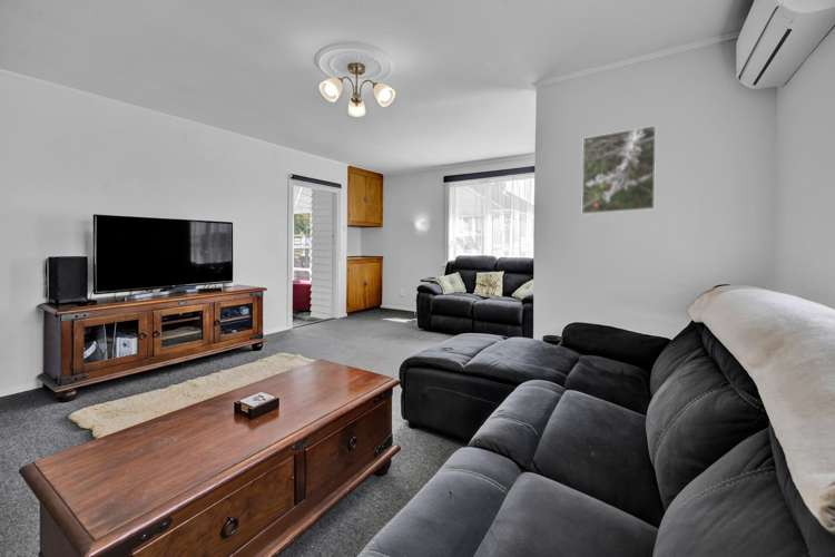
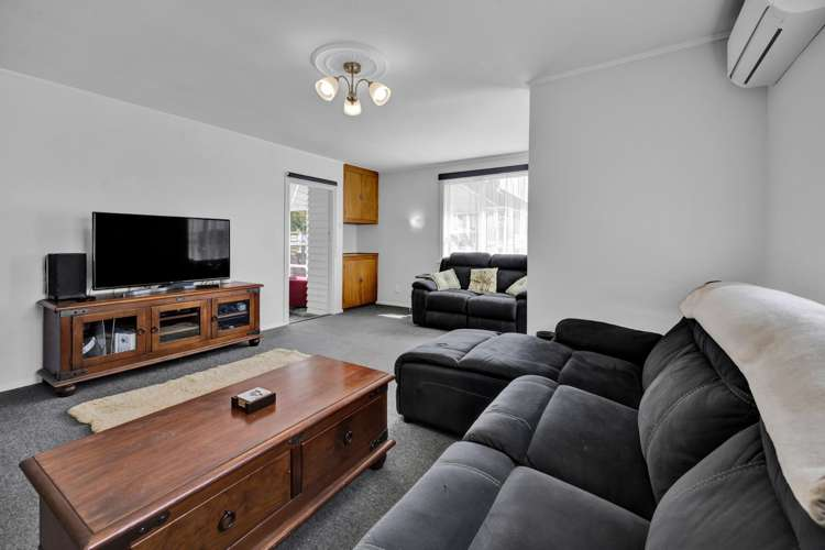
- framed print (617, 172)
